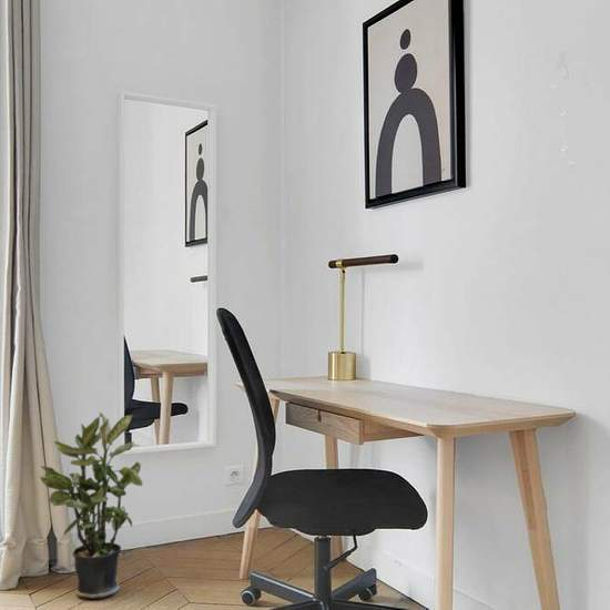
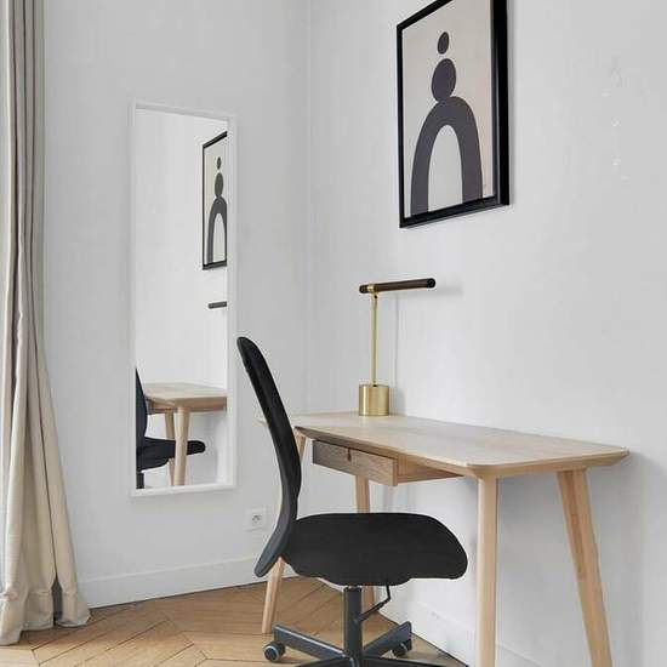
- potted plant (92, 501)
